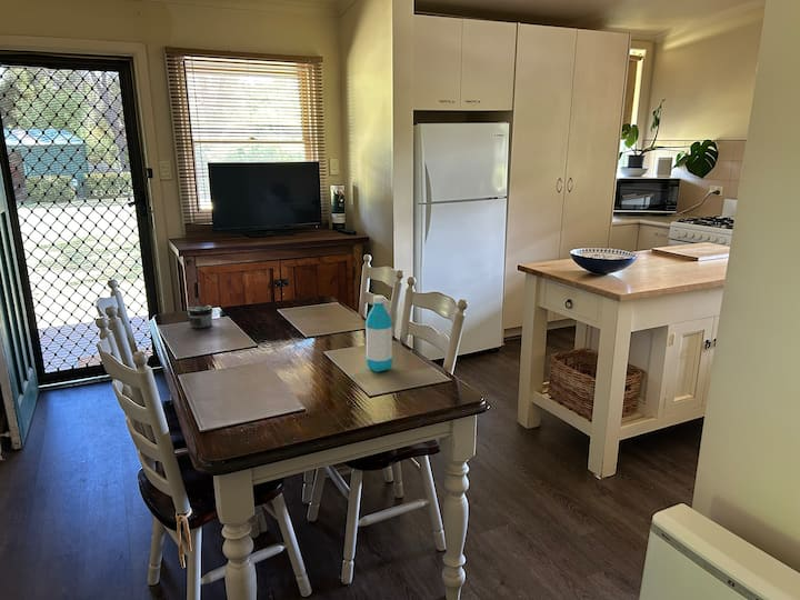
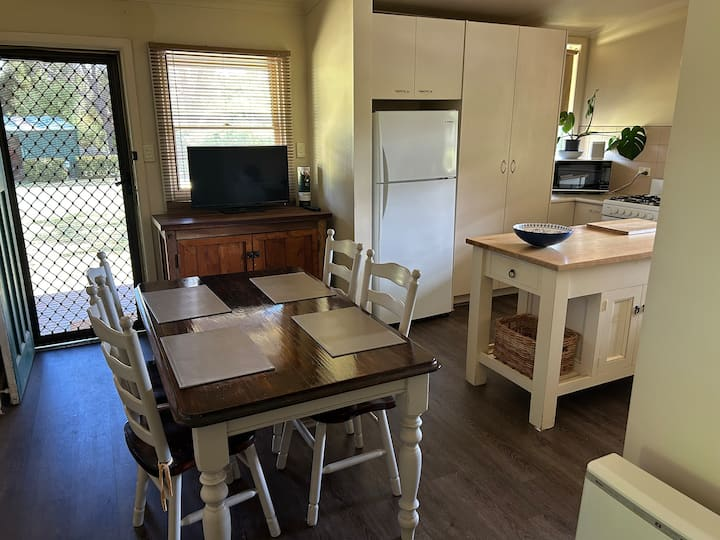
- jar (200, 316)
- water bottle (379, 332)
